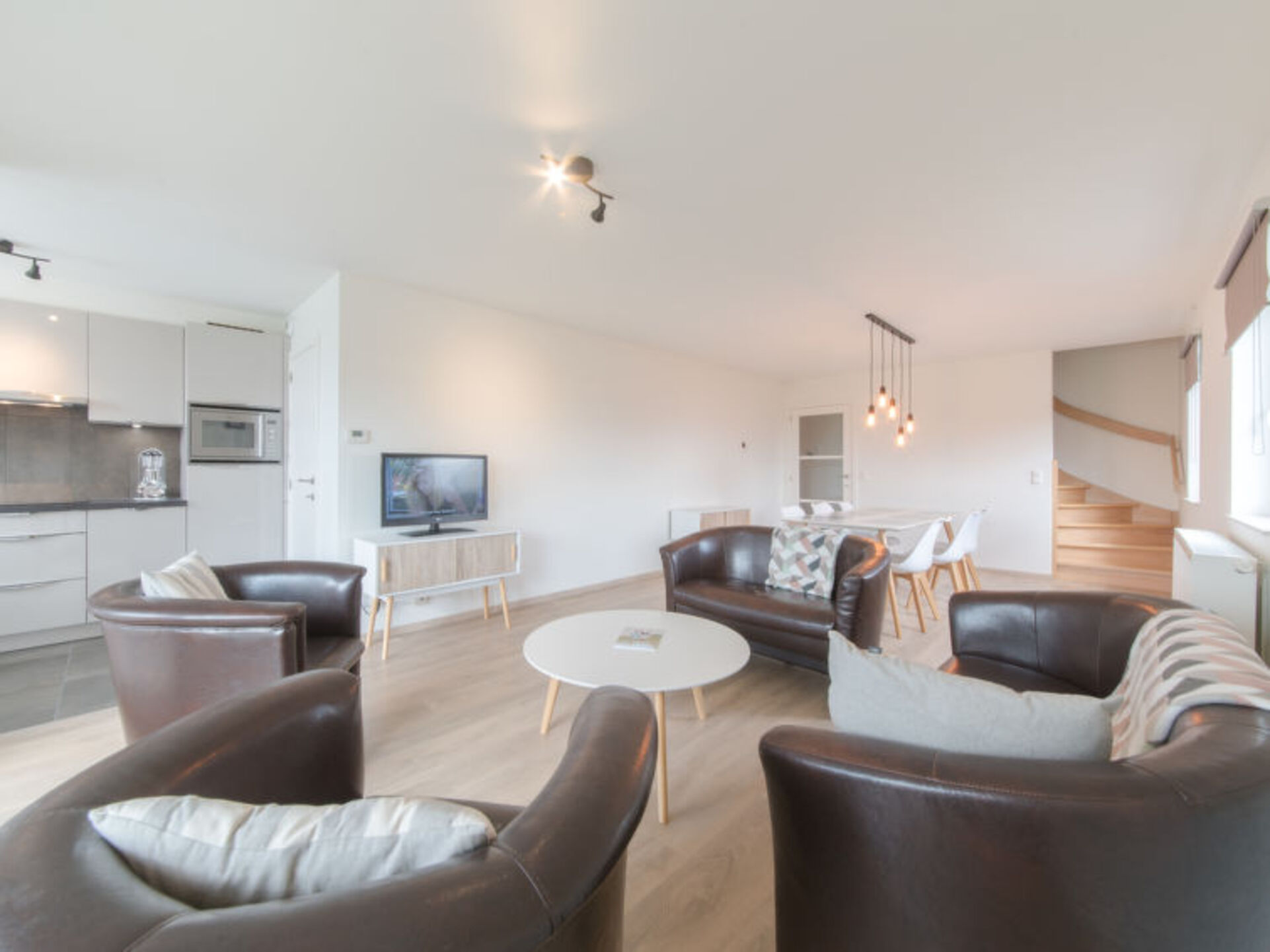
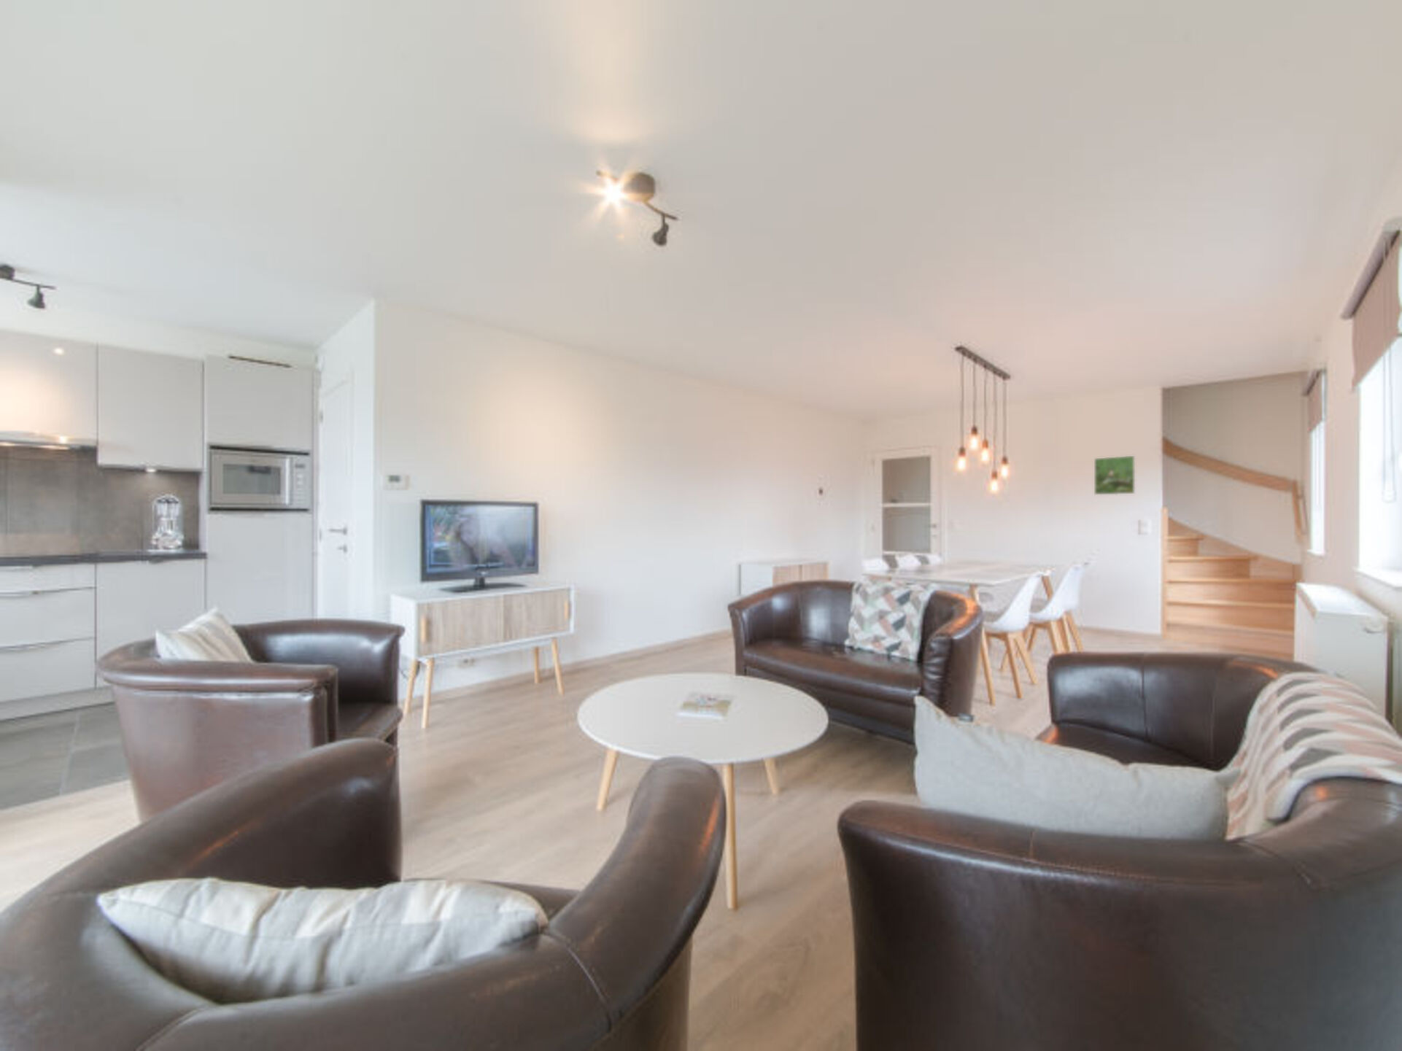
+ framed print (1114, 476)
